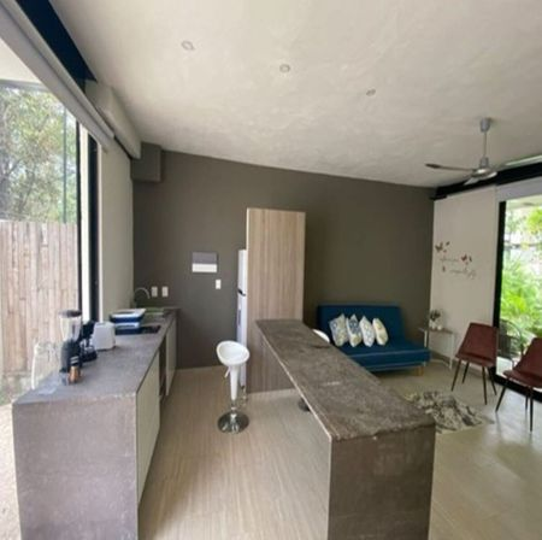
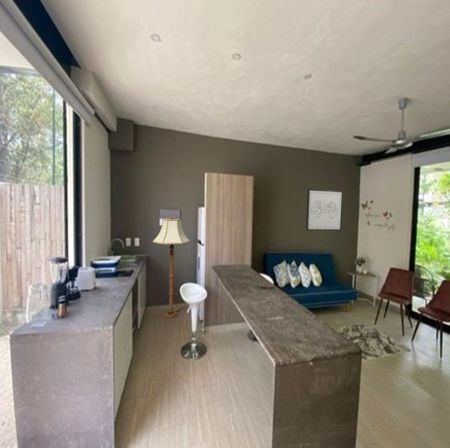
+ wall art (324, 210)
+ floor lamp (171, 265)
